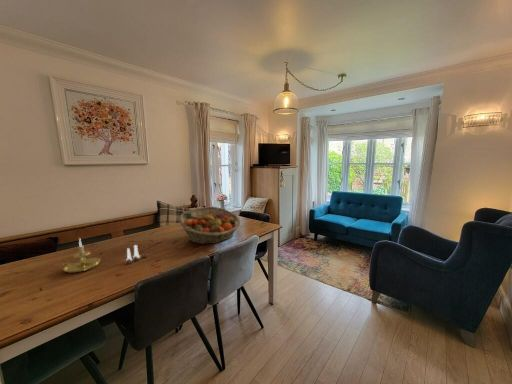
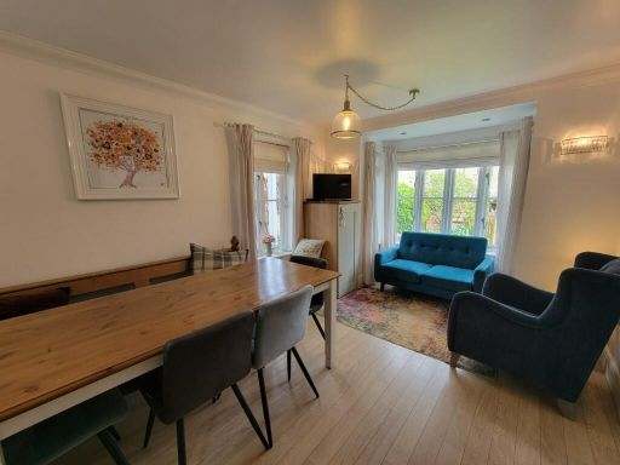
- fruit basket (211, 224)
- salt and pepper shaker set (134, 252)
- candle holder (78, 253)
